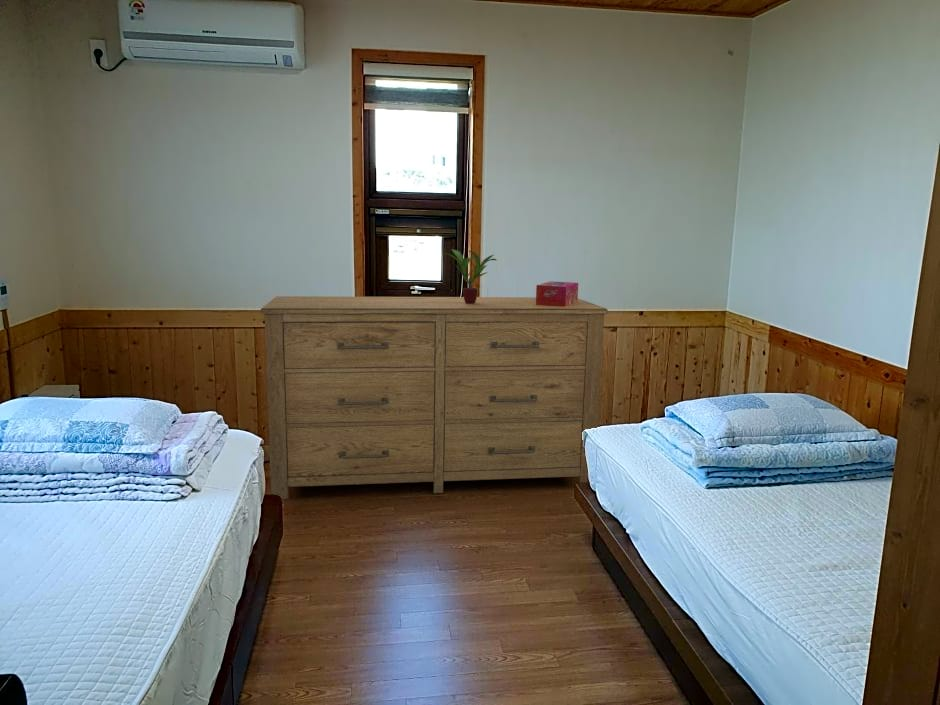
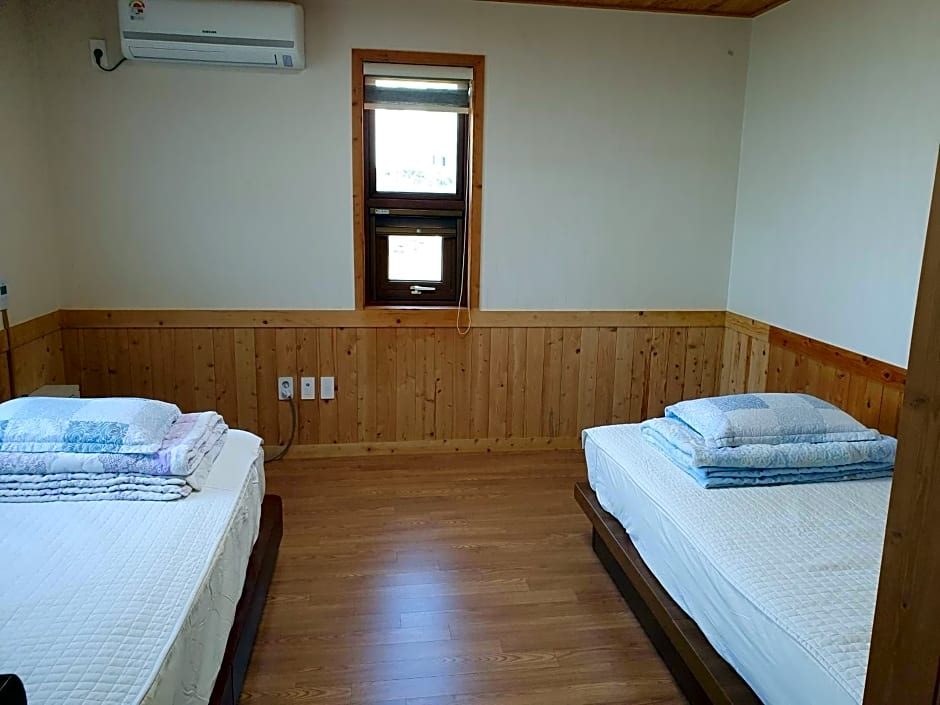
- tissue box (557, 293)
- potted plant (468, 275)
- dresser (434, 391)
